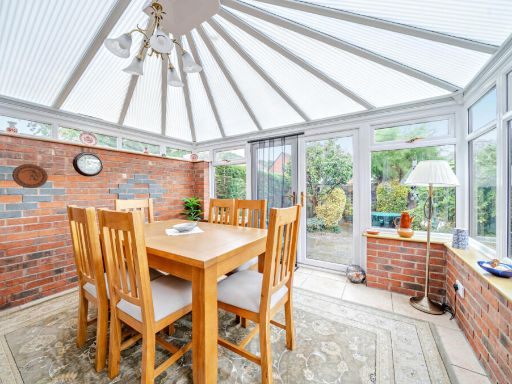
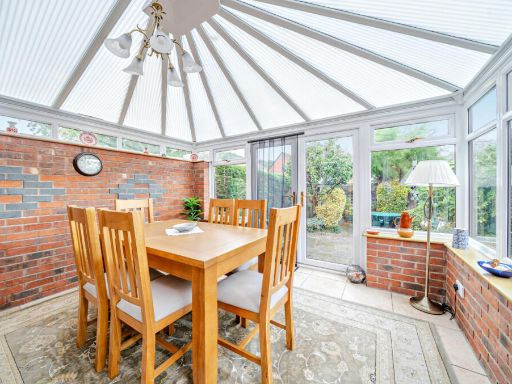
- decorative plate (30, 176)
